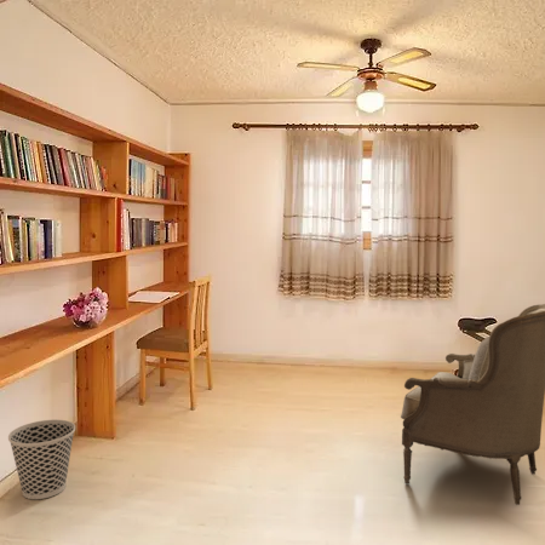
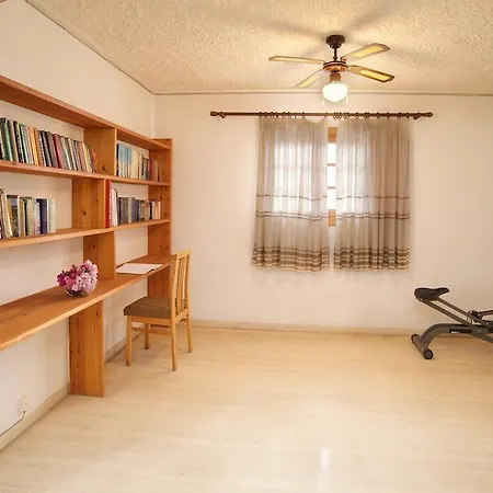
- wastebasket (42, 459)
- armchair (482, 390)
